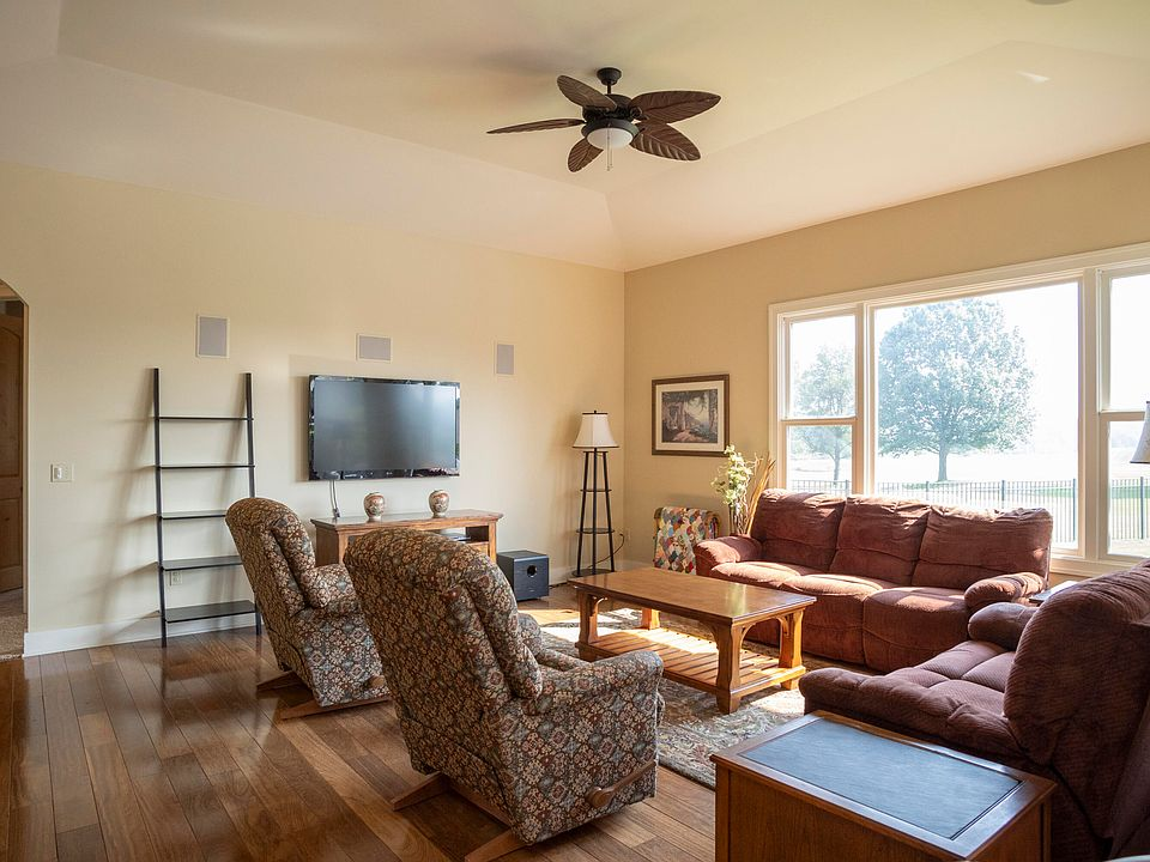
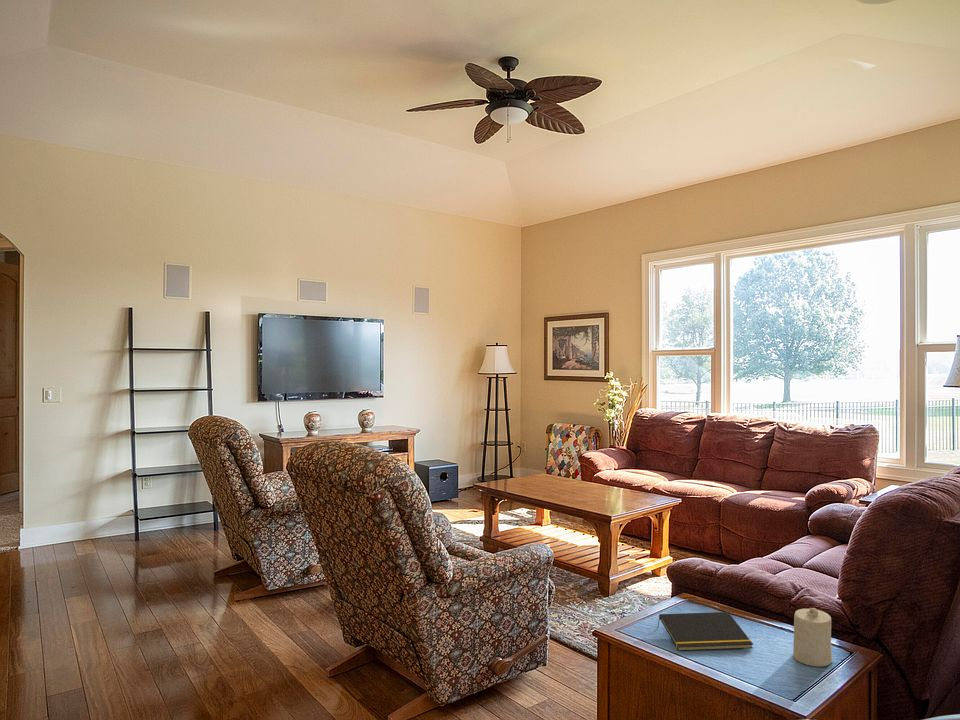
+ candle (812, 632)
+ notepad (704, 630)
